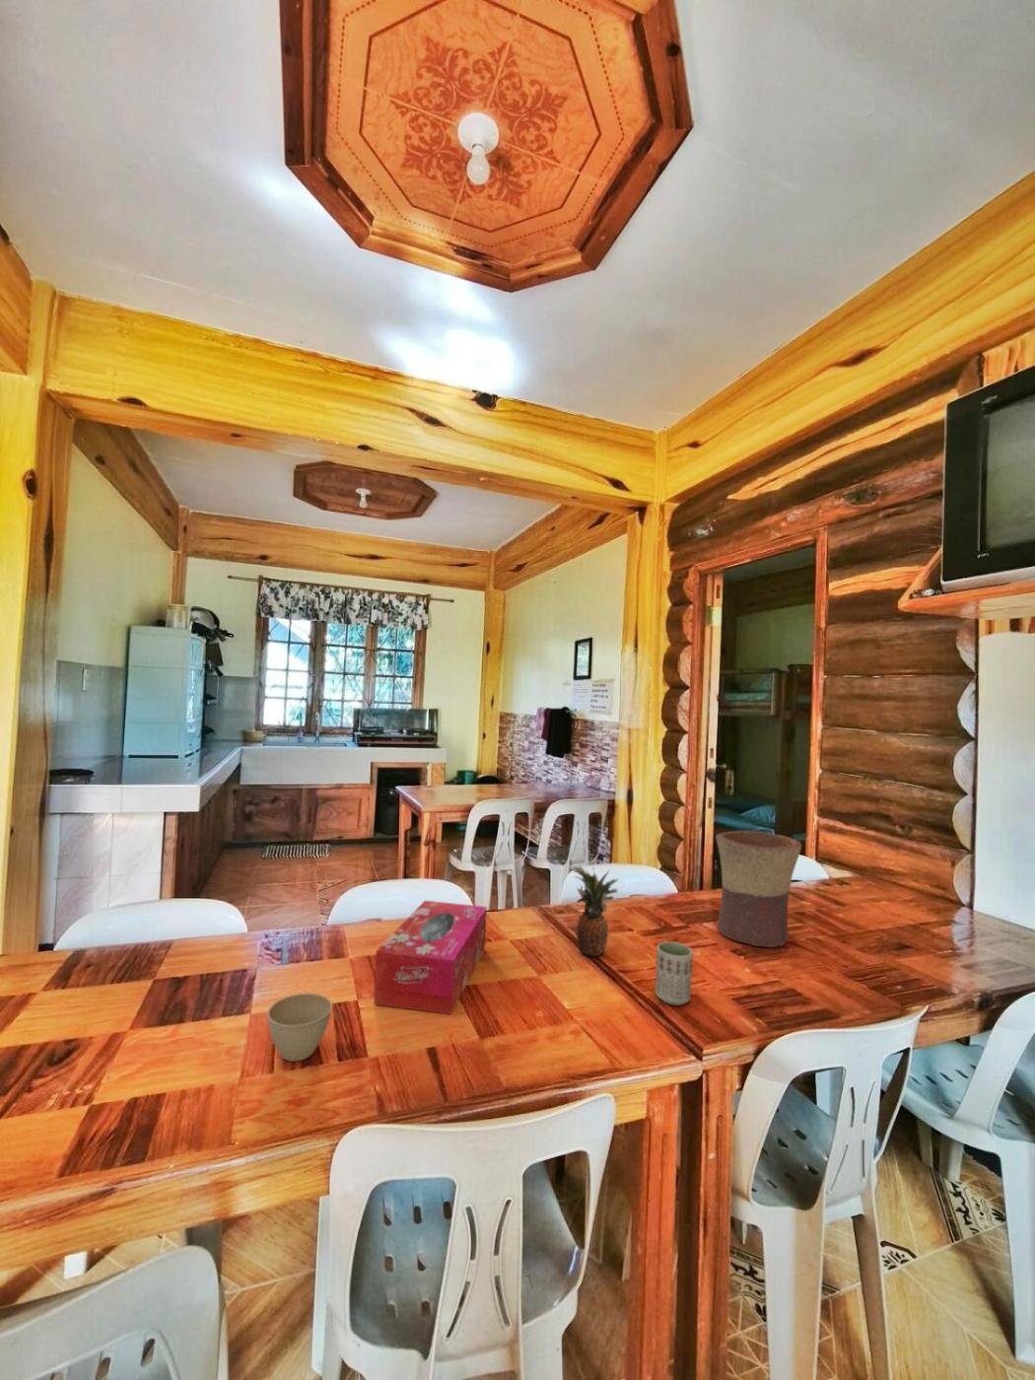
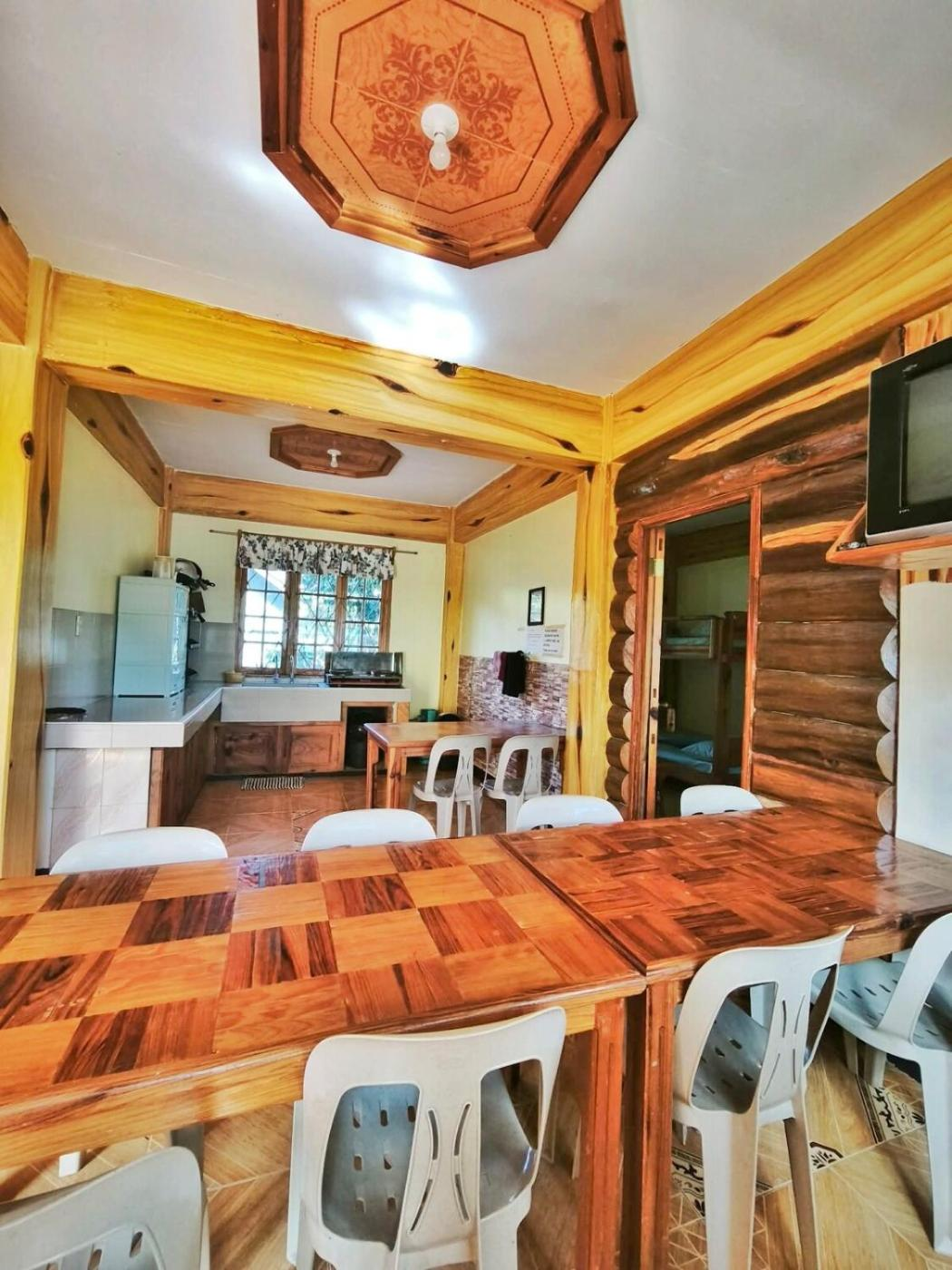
- flower pot (299, 1030)
- fruit (594, 907)
- cup (673, 973)
- tissue box (436, 950)
- flower pot (756, 886)
